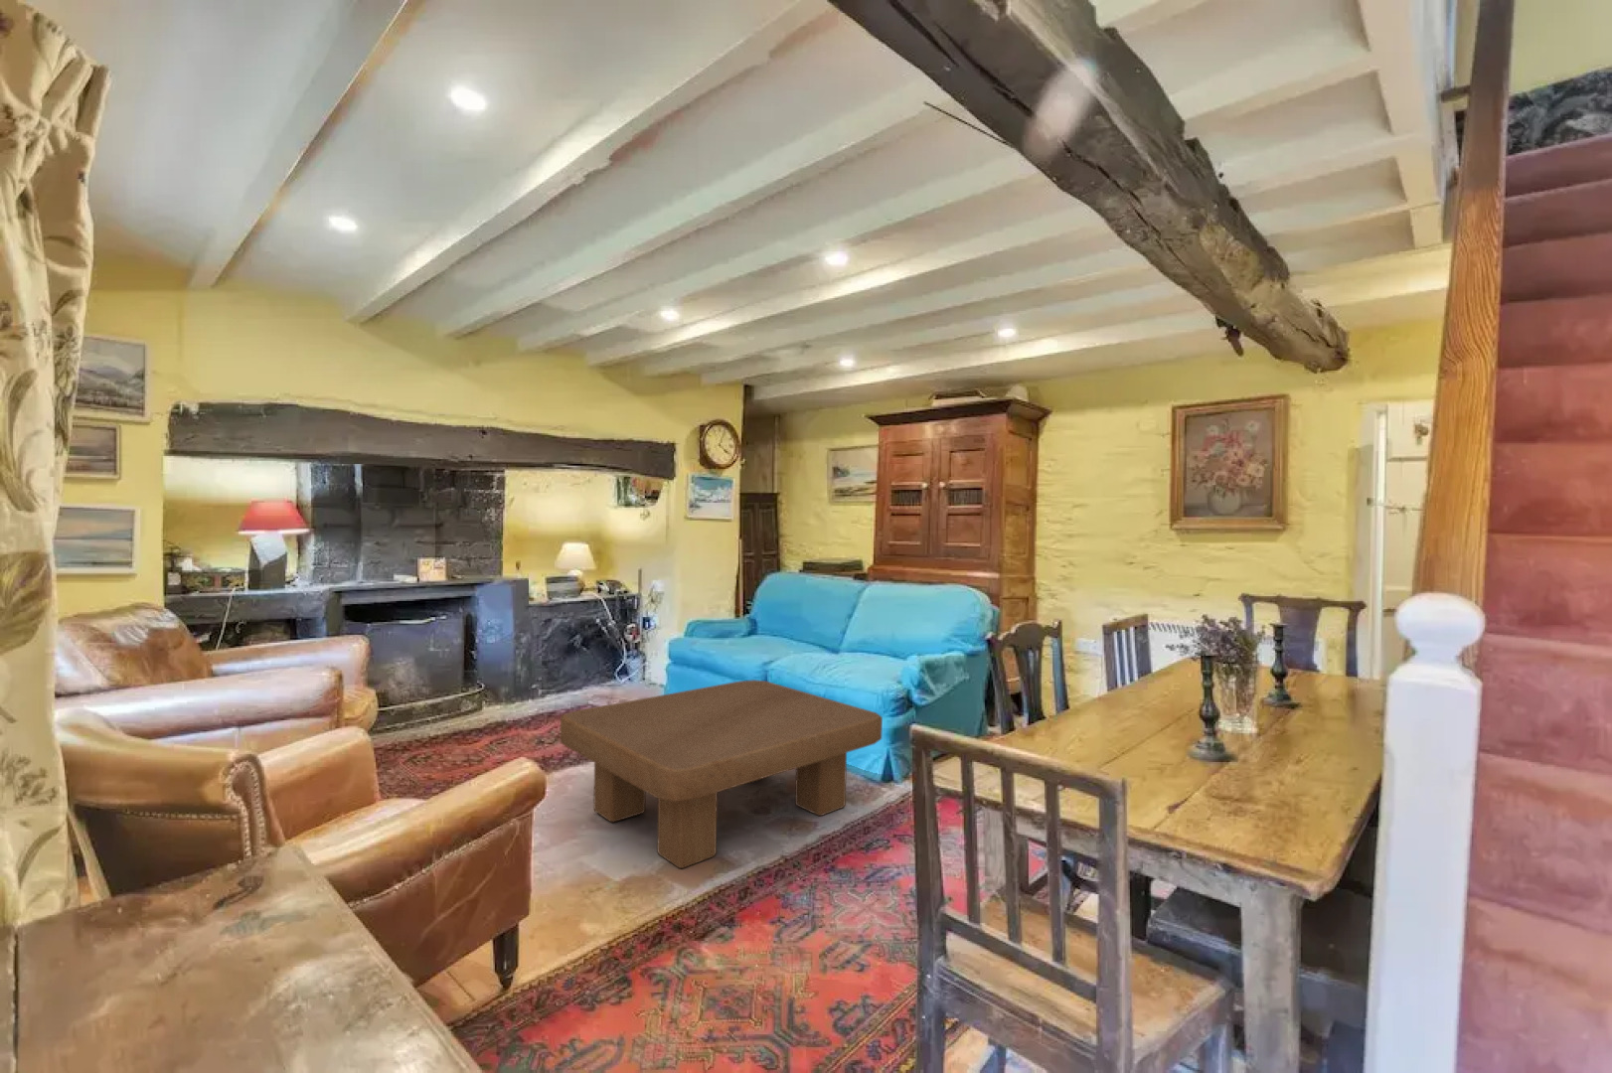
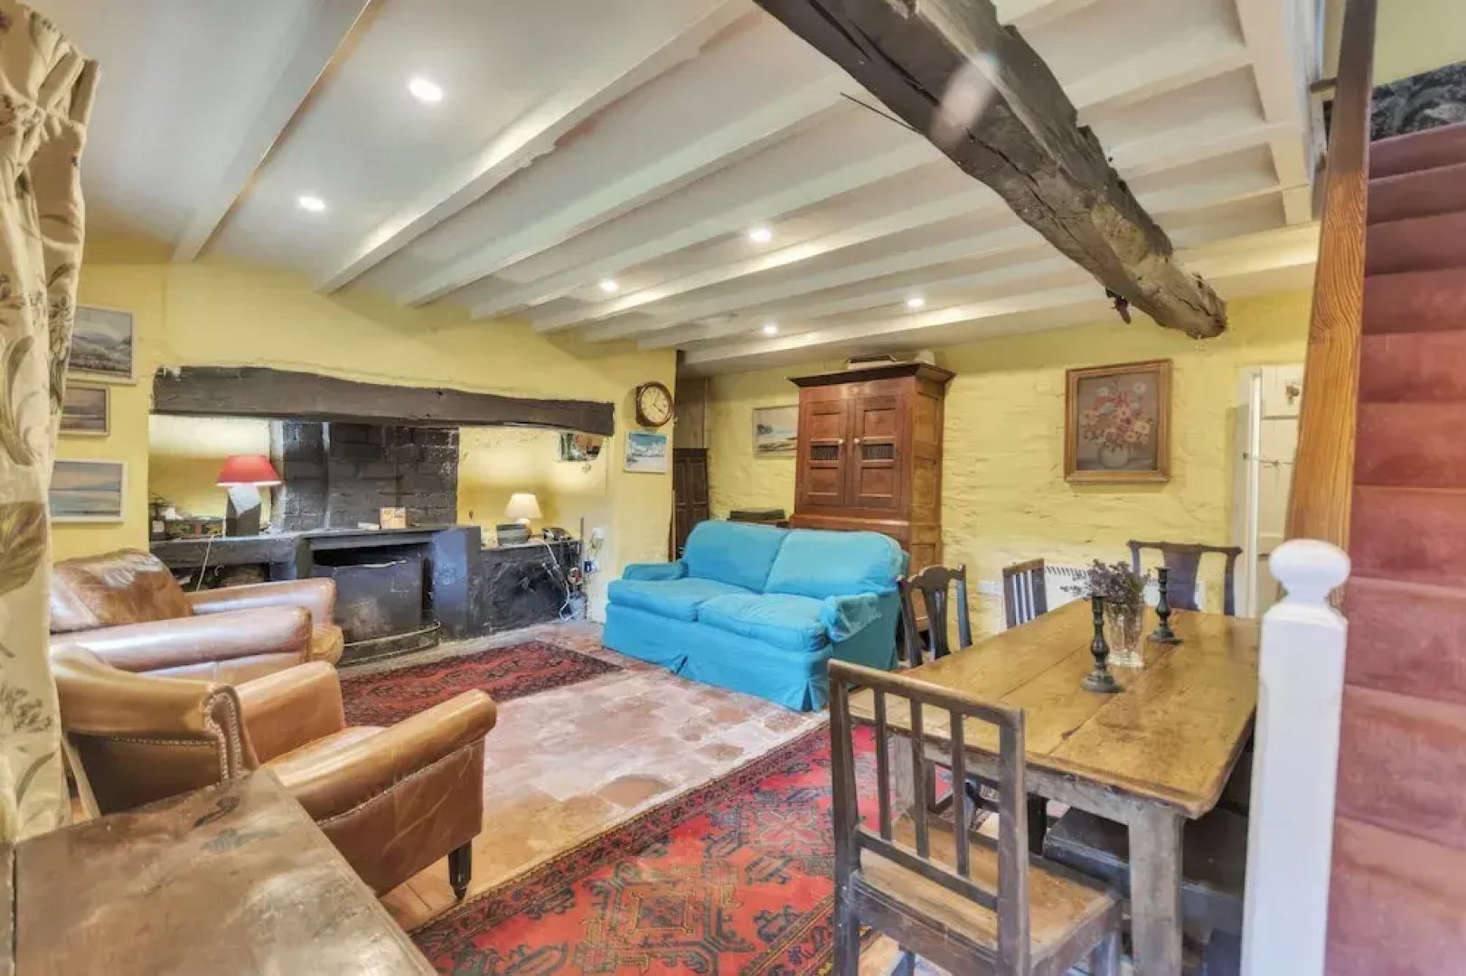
- coffee table (722, 762)
